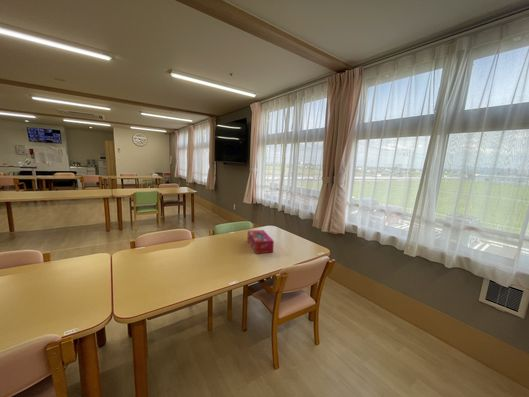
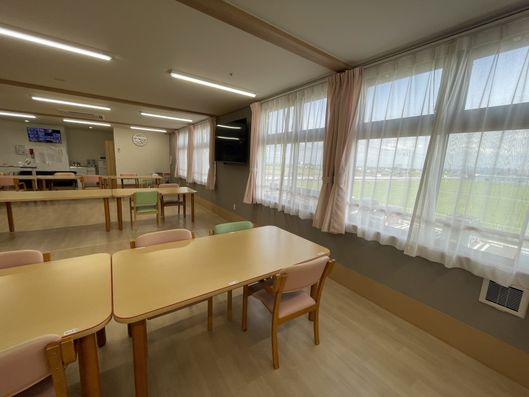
- tissue box (259, 240)
